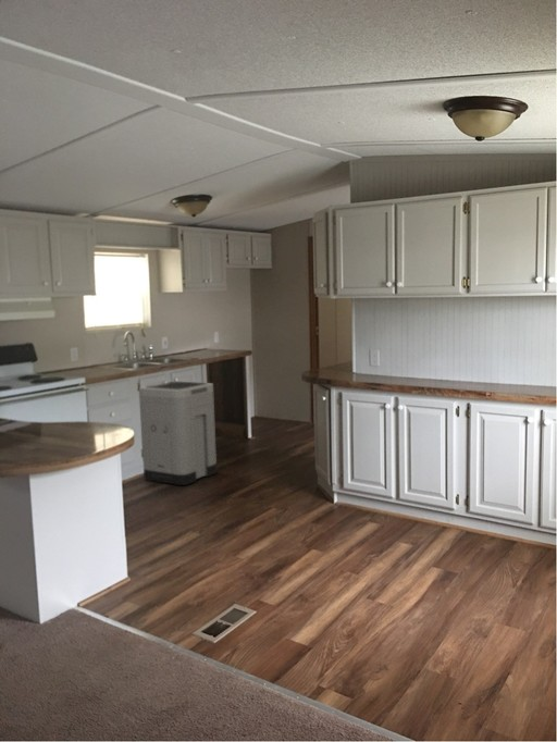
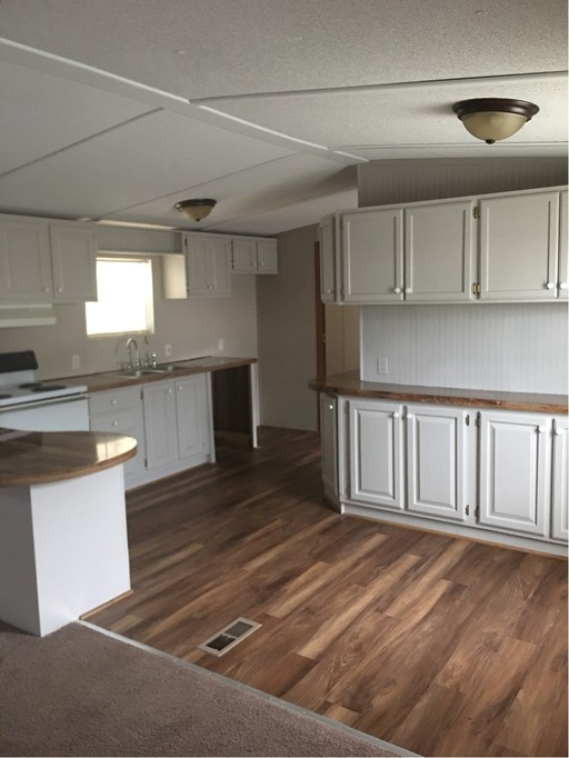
- trash can (178, 431)
